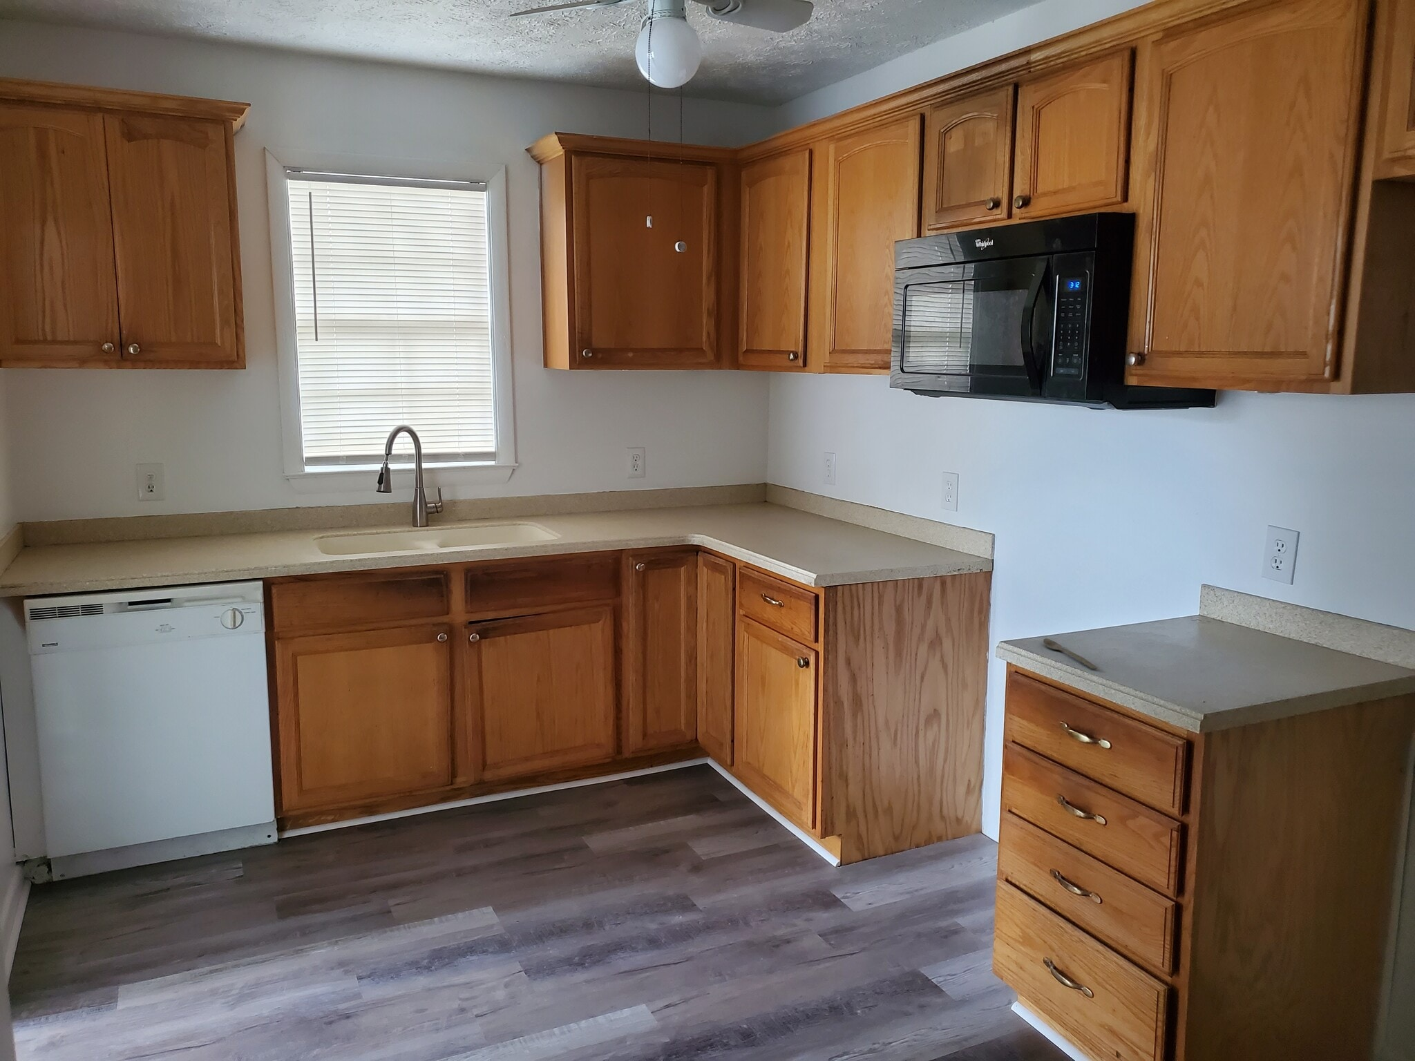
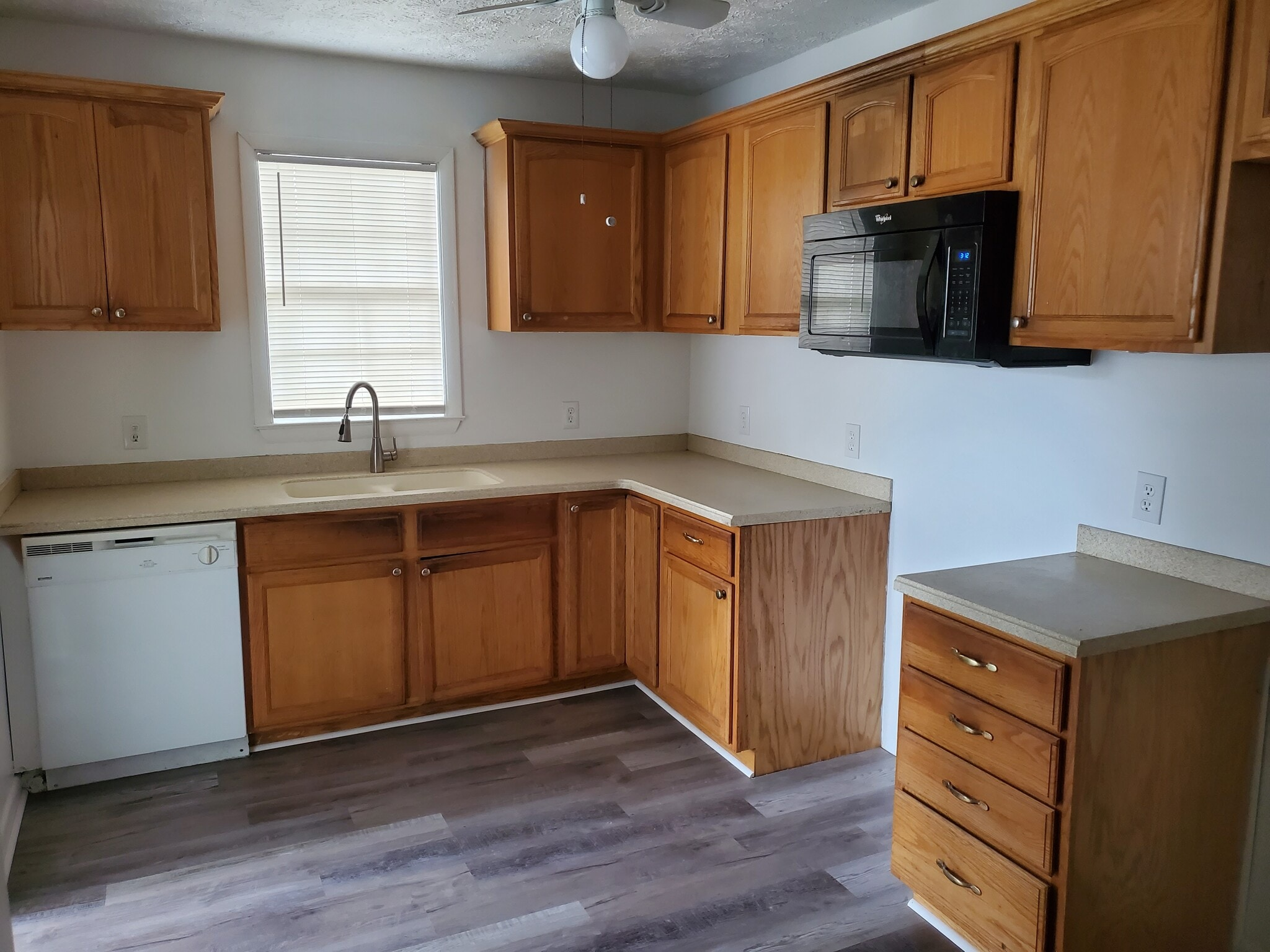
- spoon (1068, 653)
